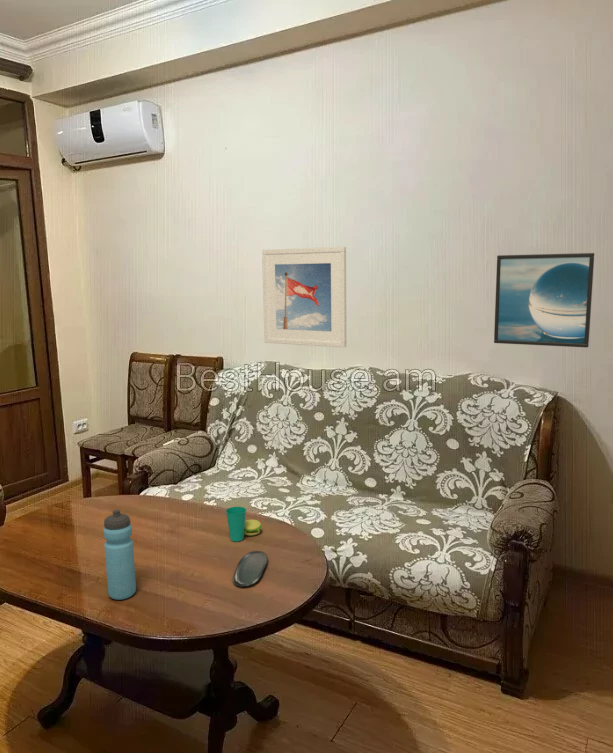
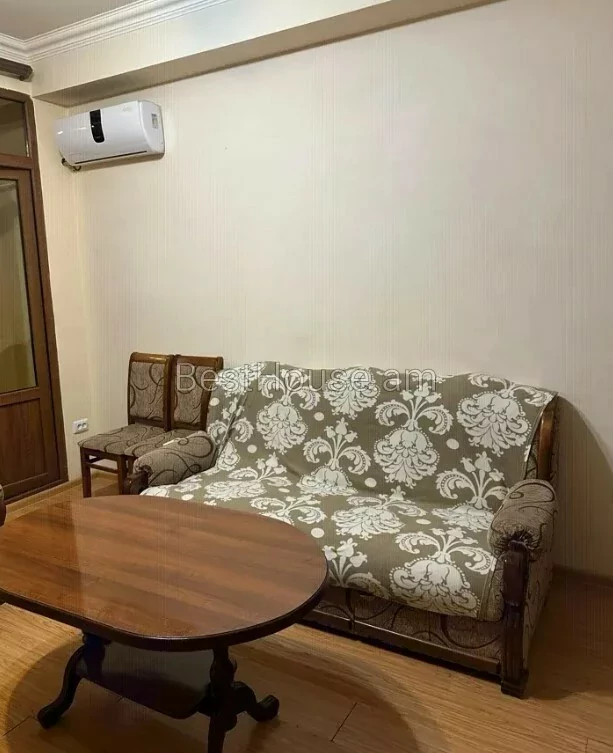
- water bottle (119, 552)
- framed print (303, 297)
- cup (243, 521)
- oval tray (250, 567)
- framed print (541, 300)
